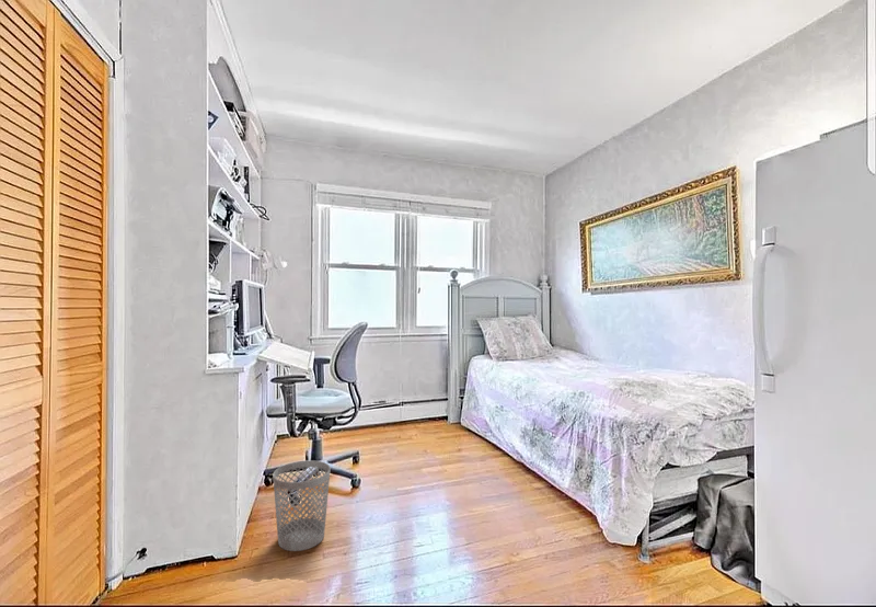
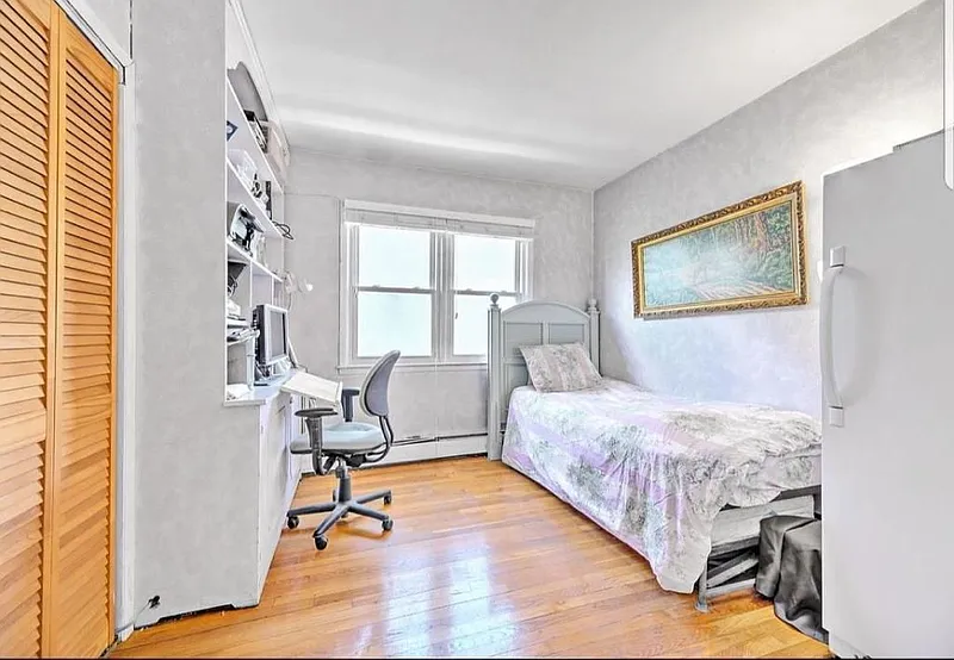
- wastebasket (301, 504)
